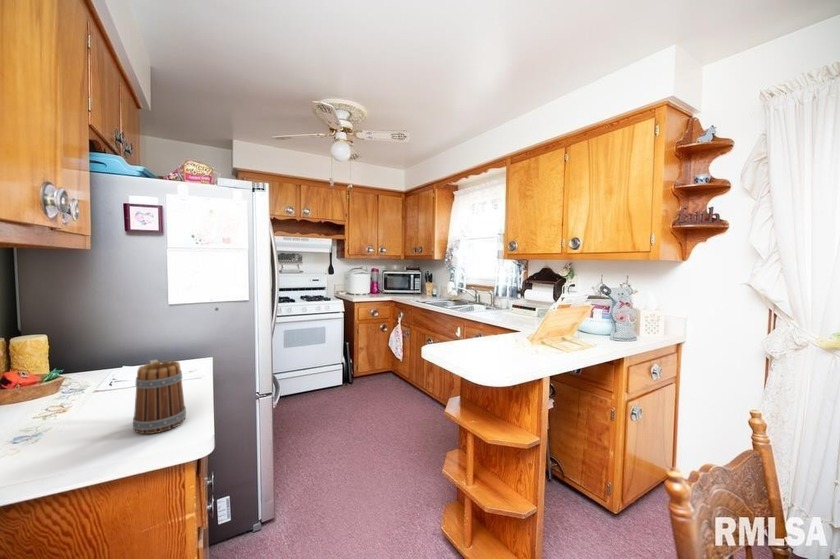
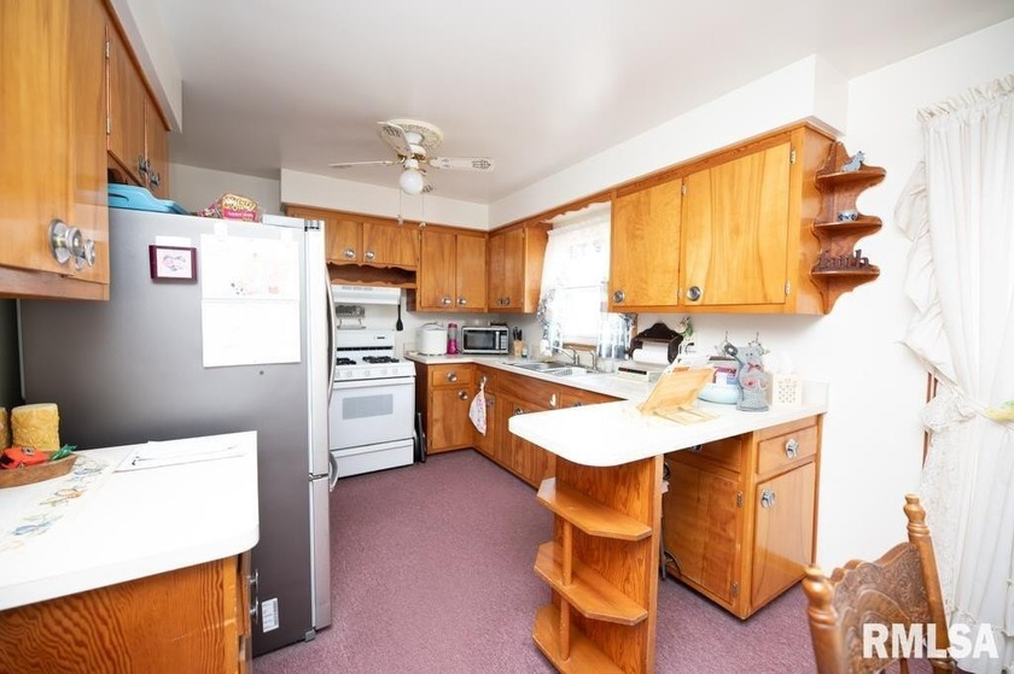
- mug (157, 392)
